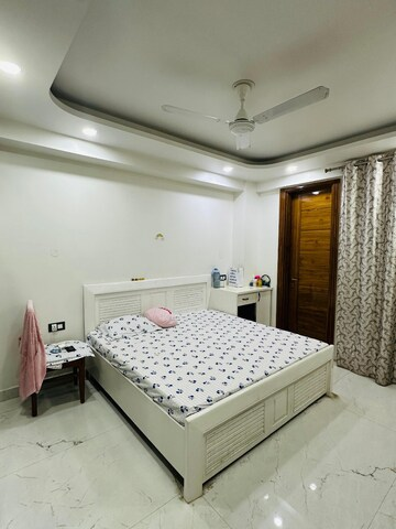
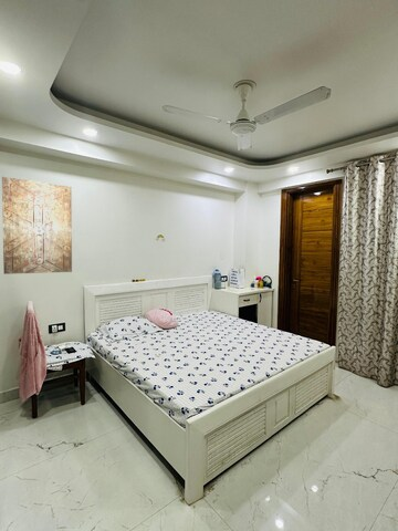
+ wall art (39, 228)
